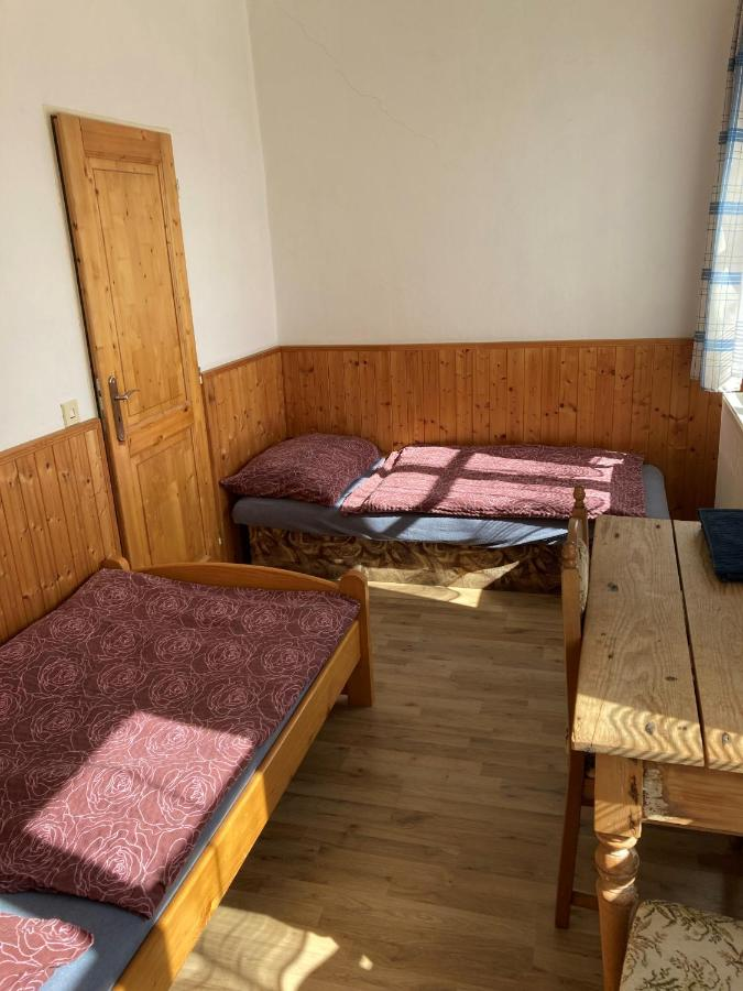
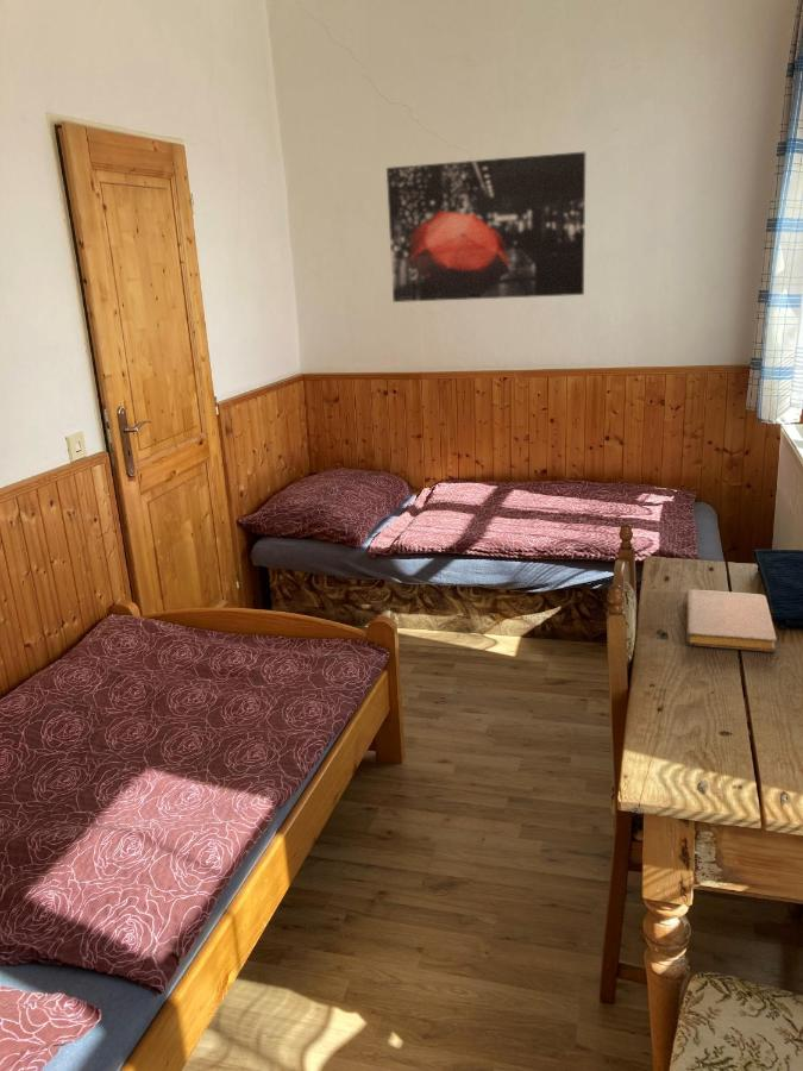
+ notebook (727, 618)
+ wall art (484, 231)
